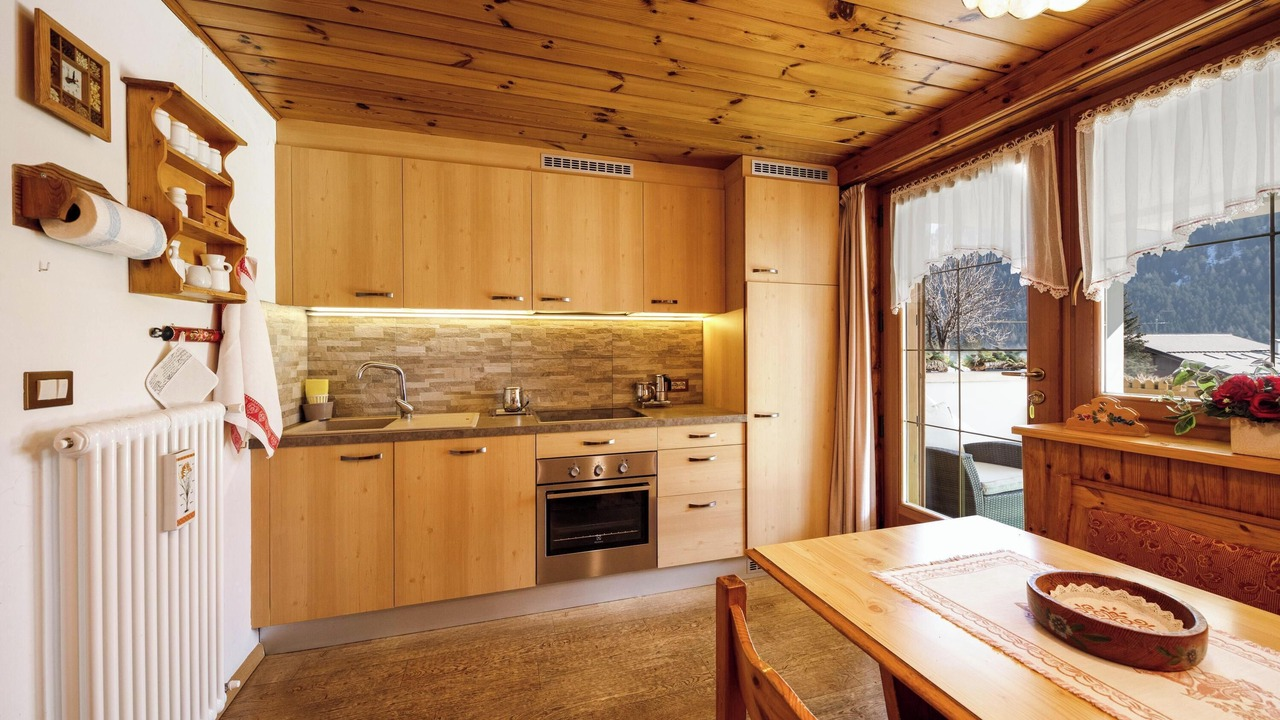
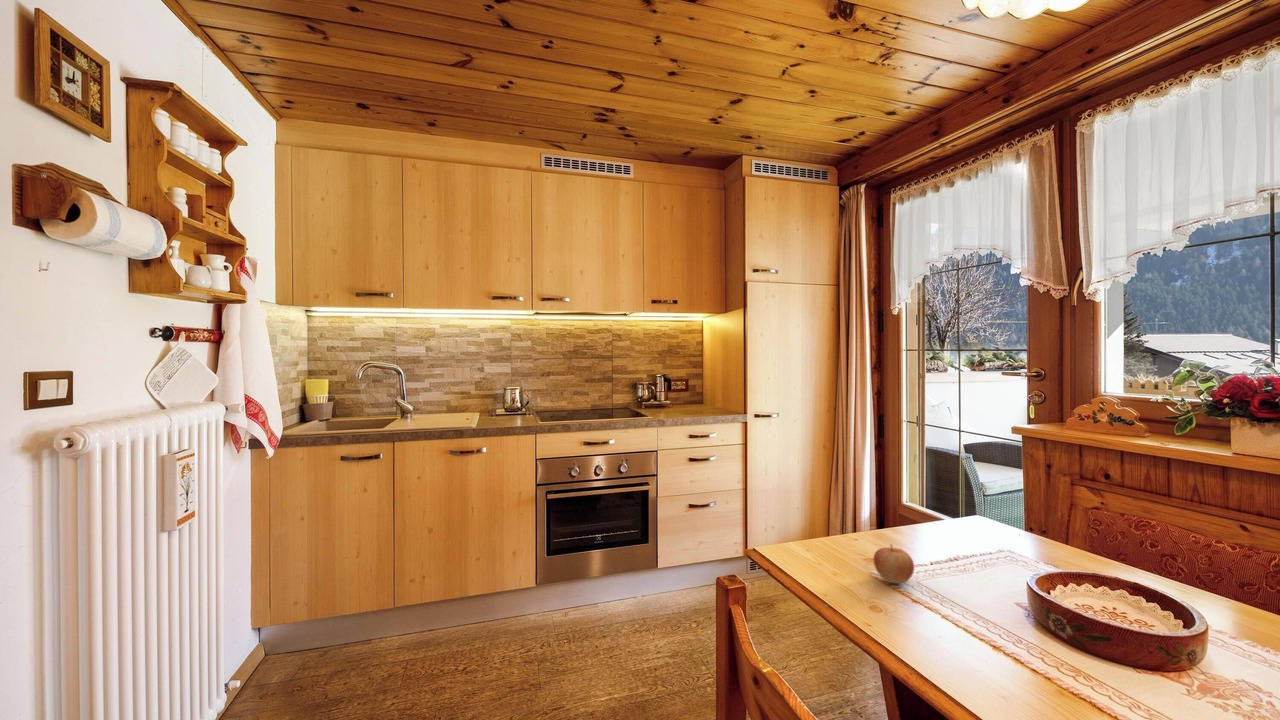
+ apple (893, 562)
